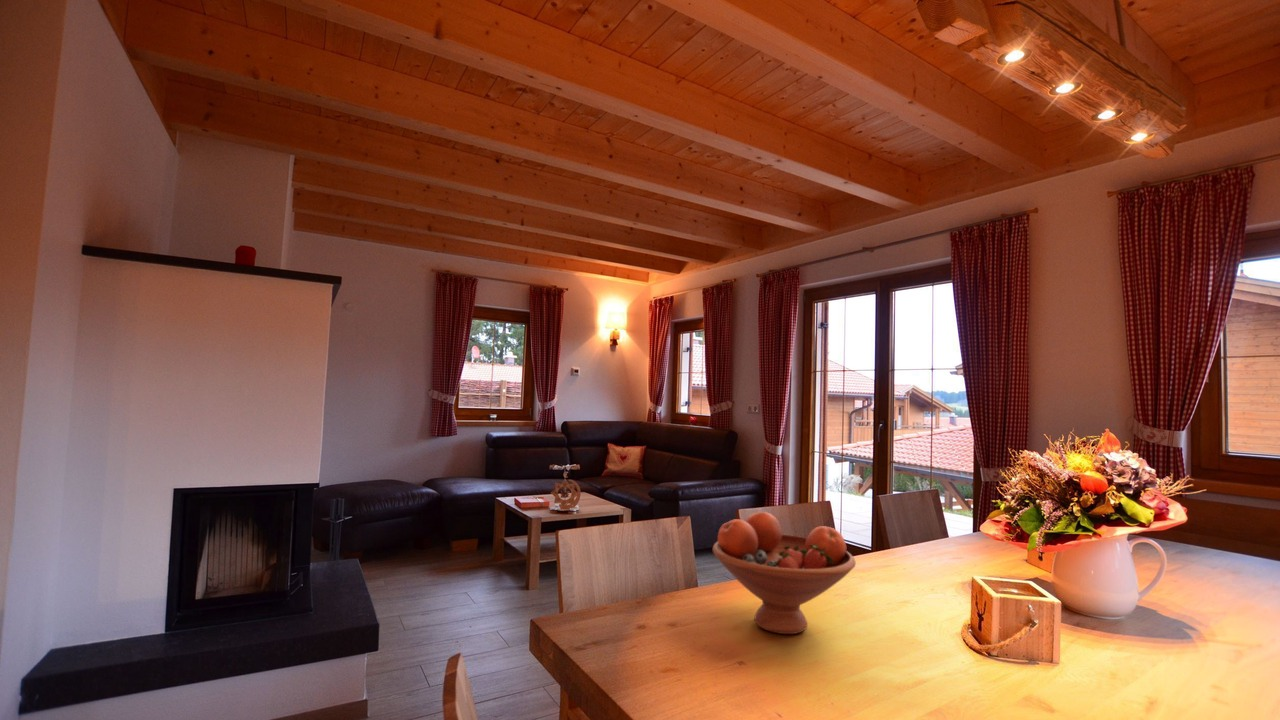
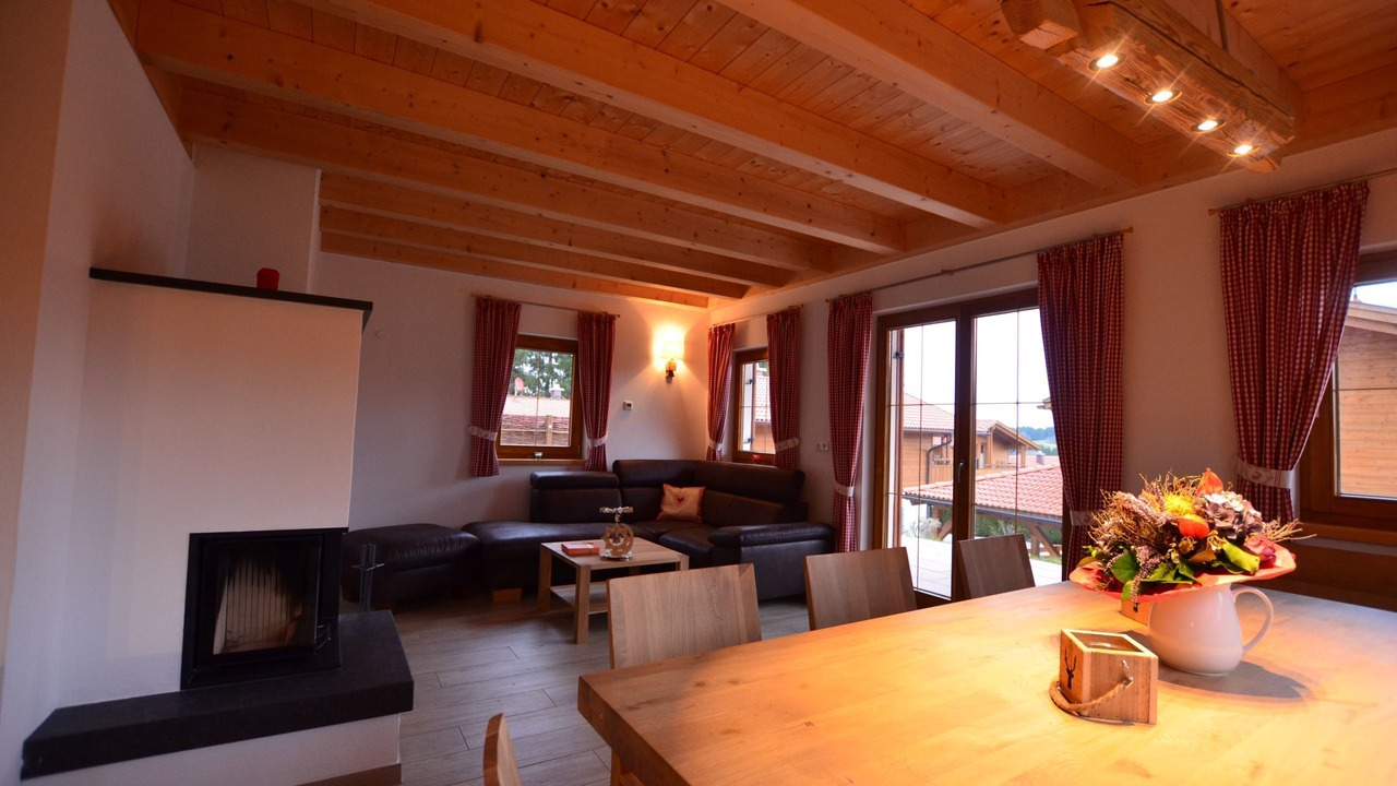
- fruit bowl (781, 573)
